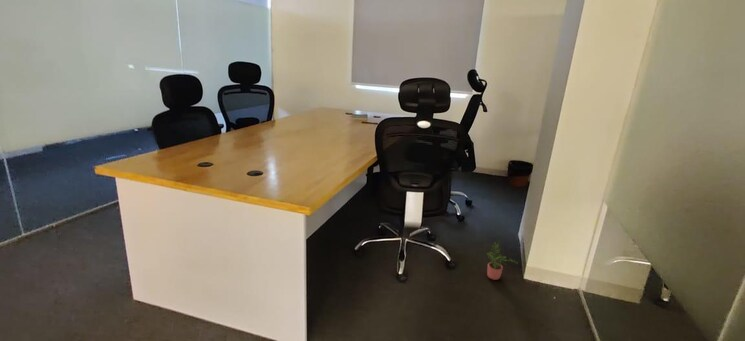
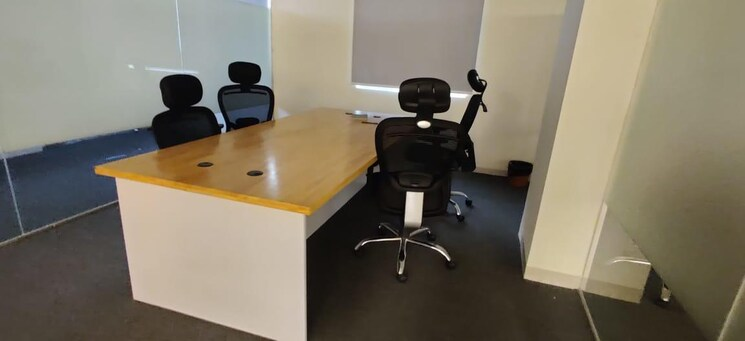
- potted plant (501, 262)
